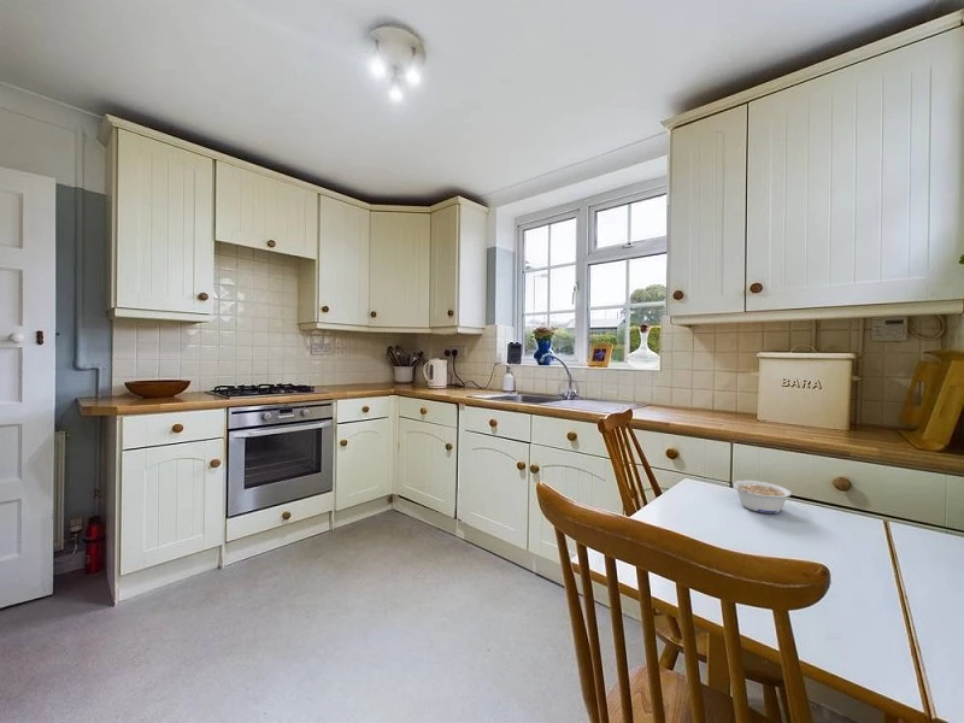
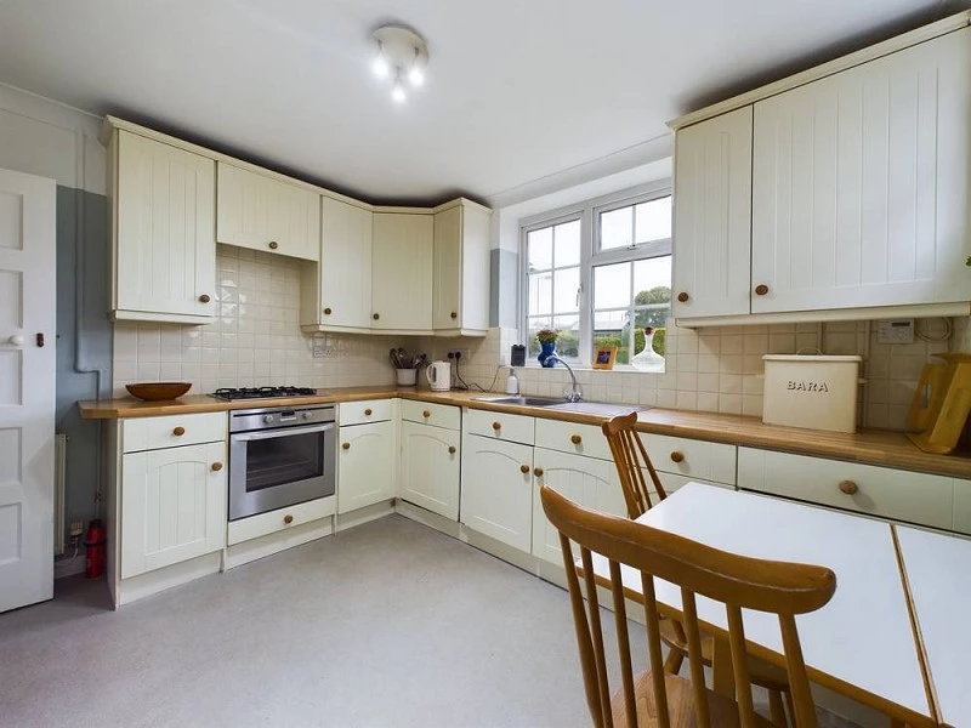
- legume (760, 495)
